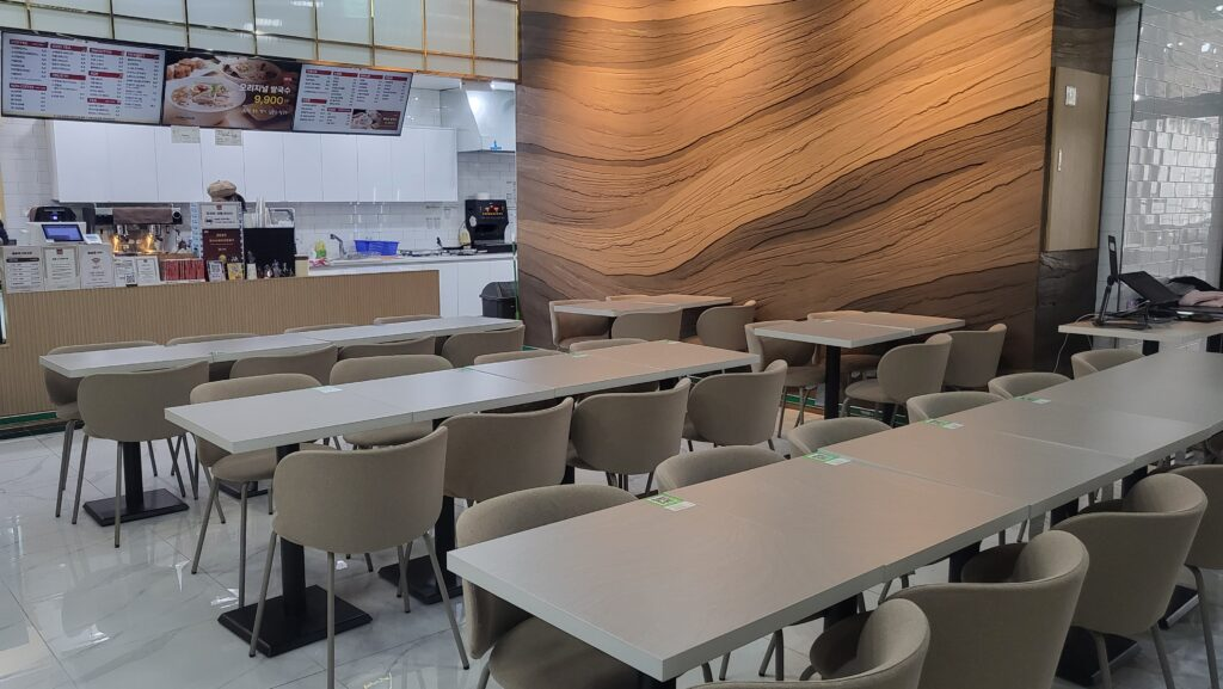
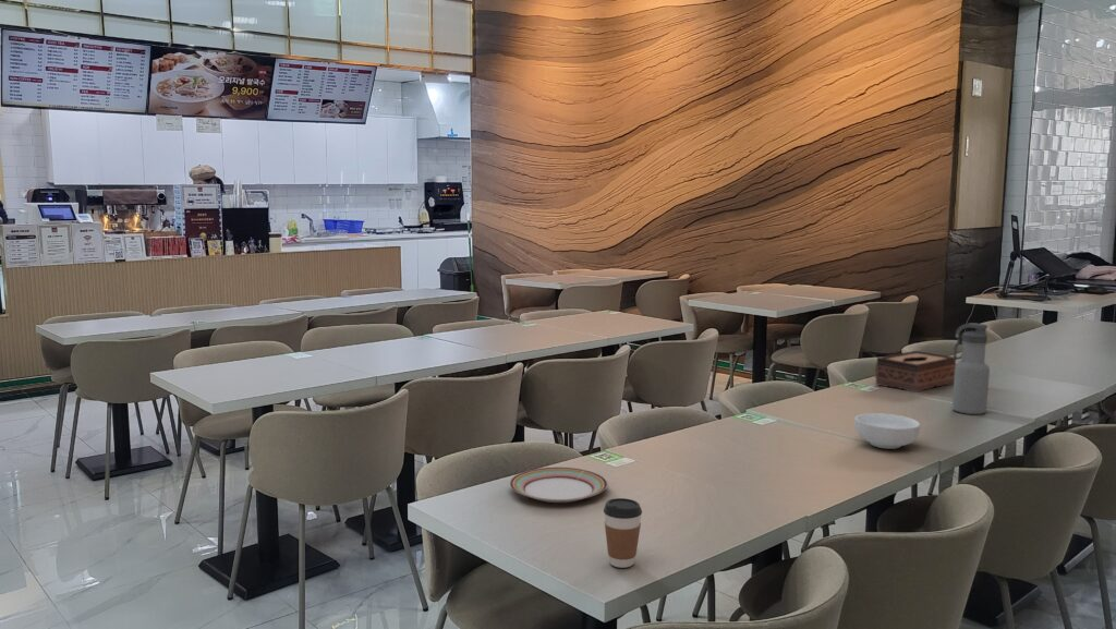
+ water bottle (971, 367)
+ tissue box (915, 371)
+ plate (558, 486)
+ cereal bowl (886, 432)
+ coffee cup (622, 532)
